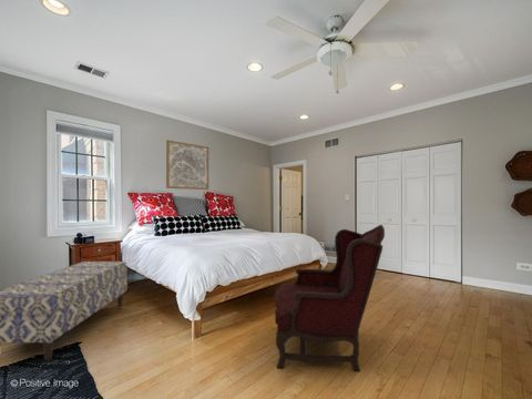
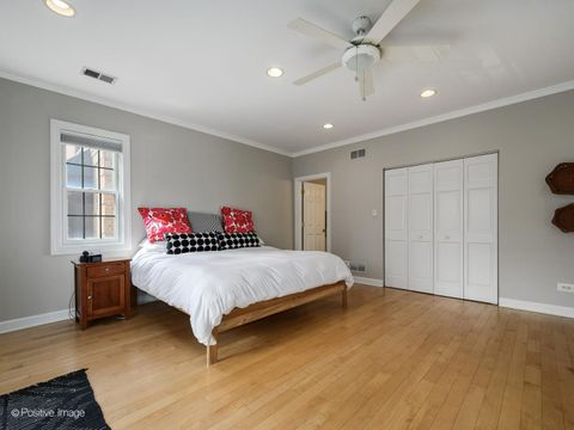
- bench (70, 300)
- armchair (326, 284)
- wall art (188, 166)
